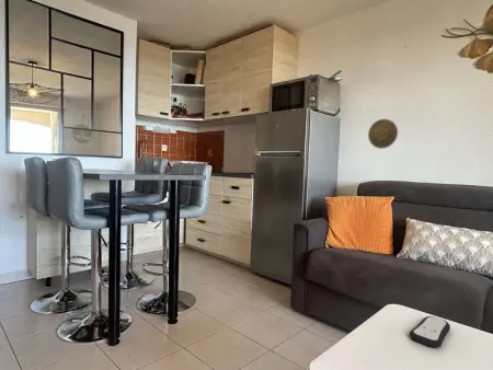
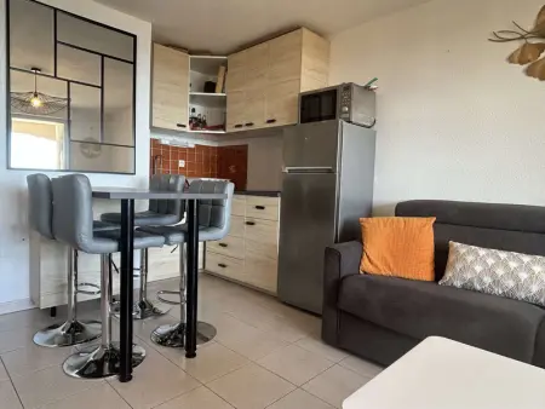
- decorative plate (381, 134)
- remote control (431, 329)
